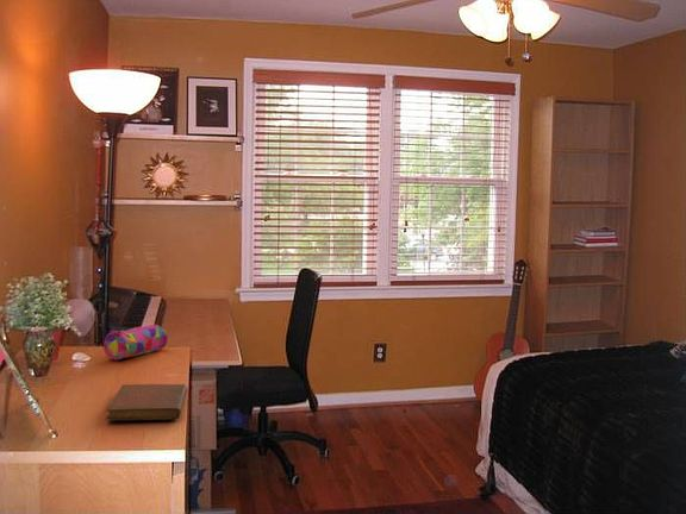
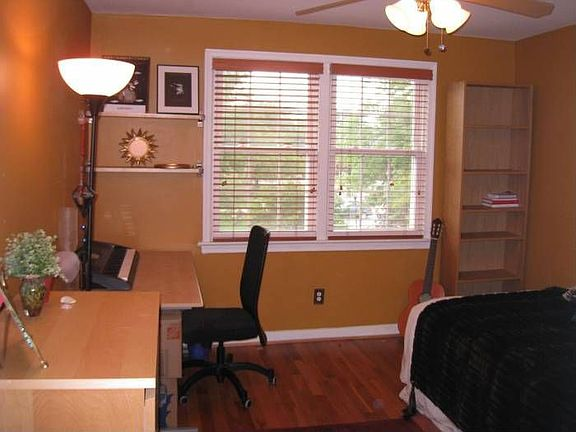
- notebook (149, 400)
- pencil case (136, 340)
